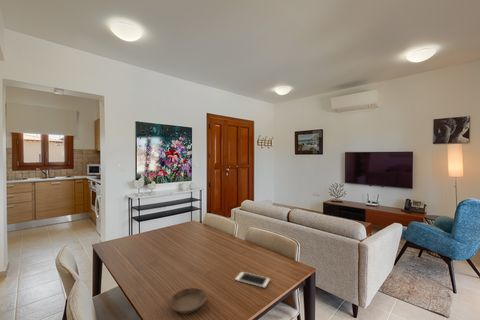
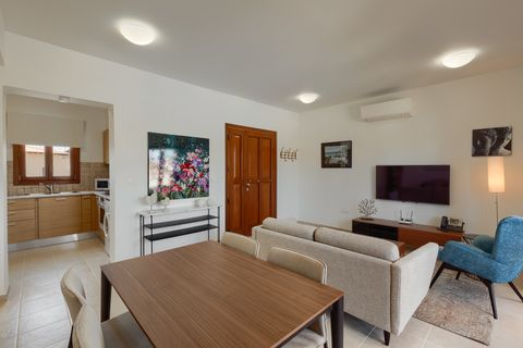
- saucer (188, 301)
- cell phone (252, 279)
